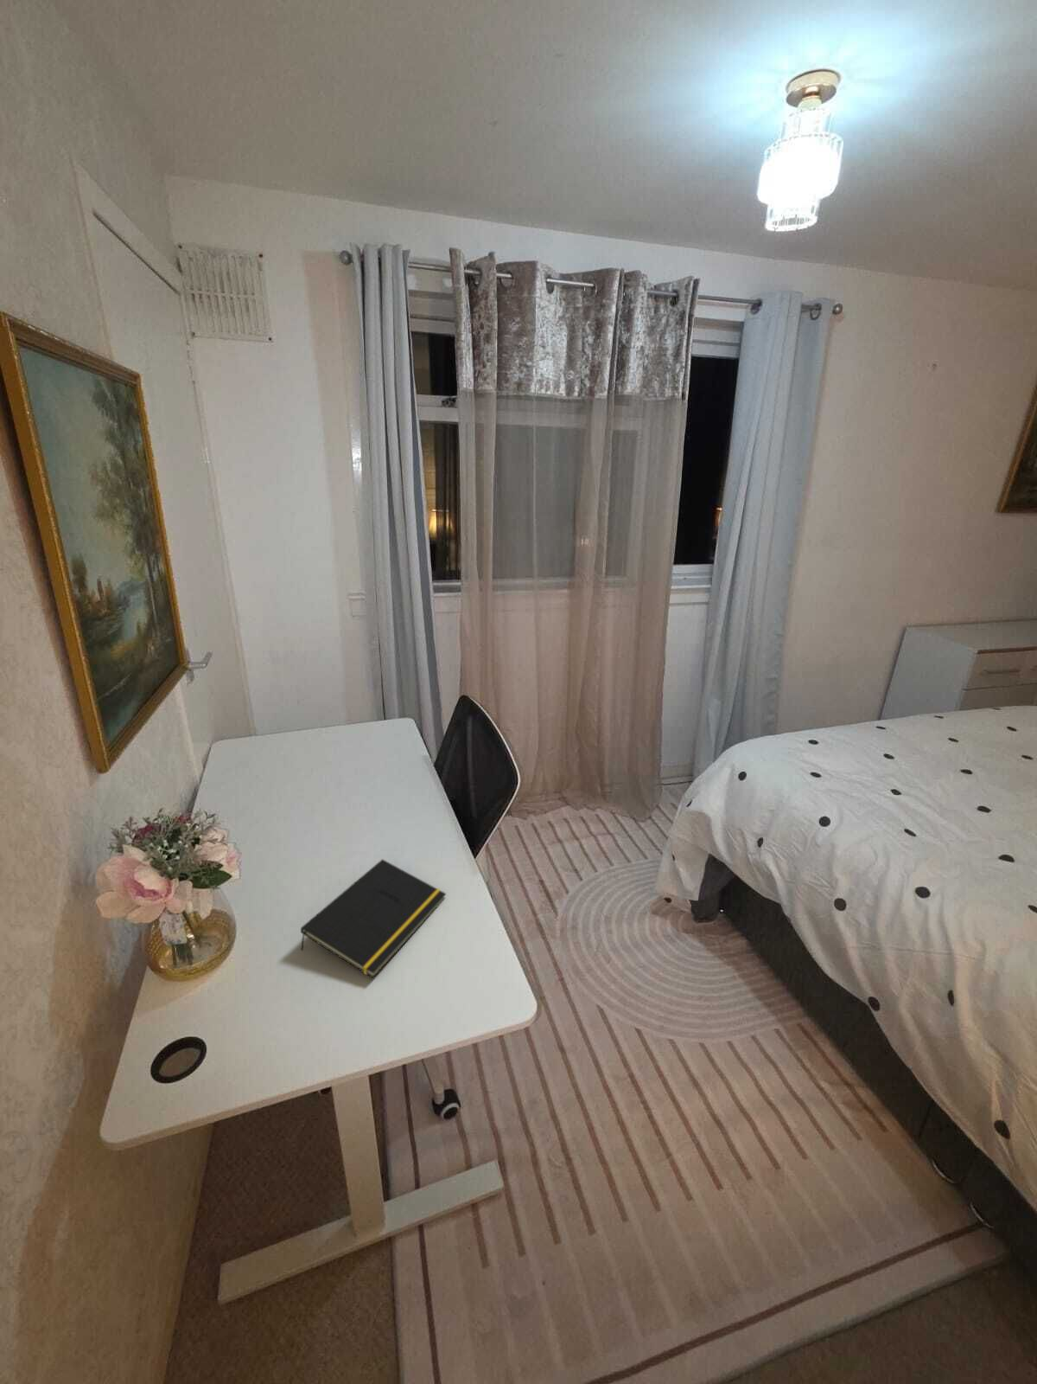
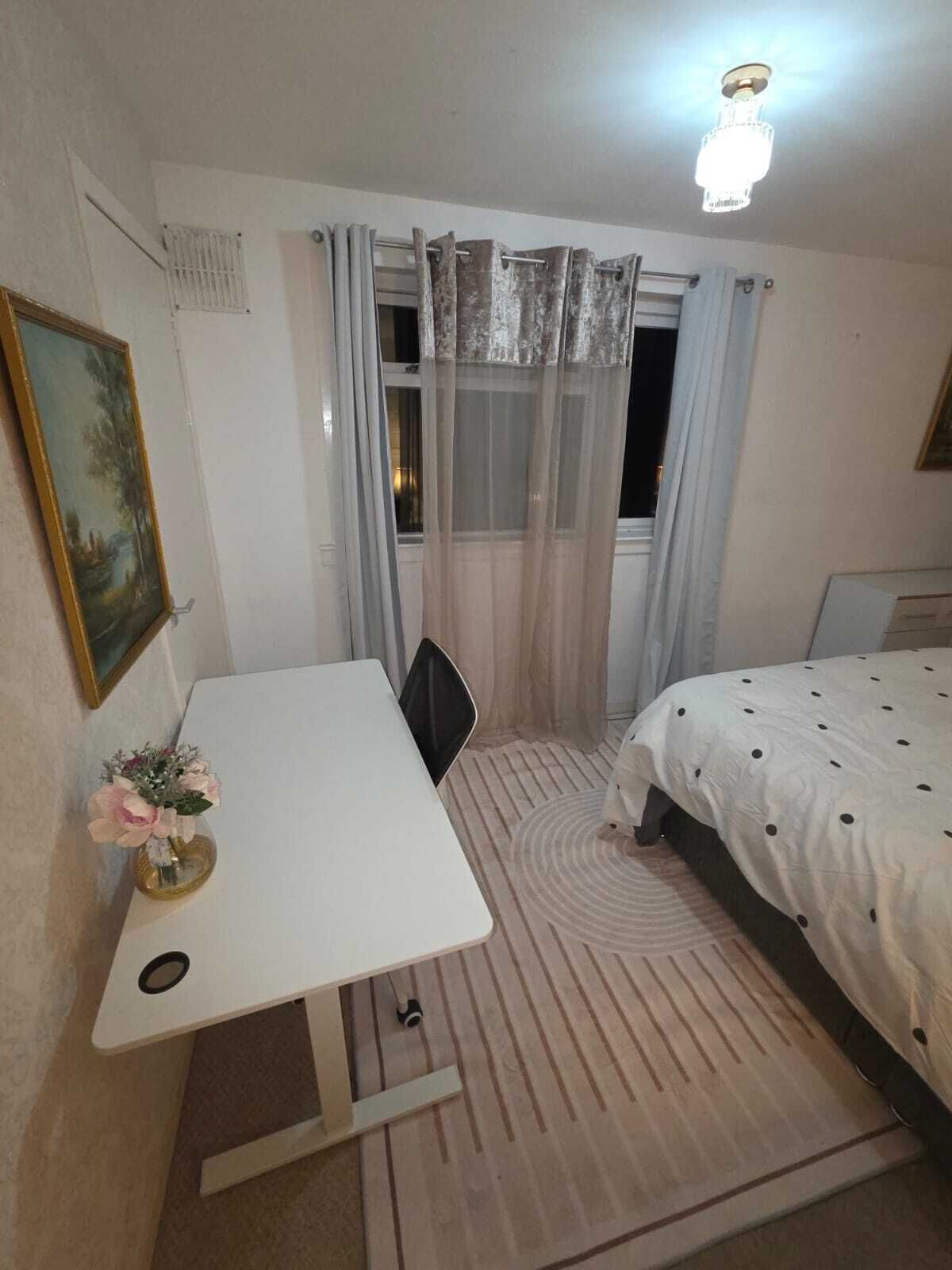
- notepad (378, 912)
